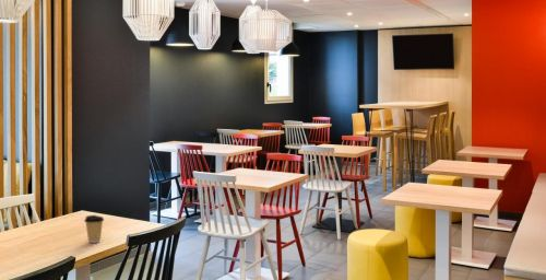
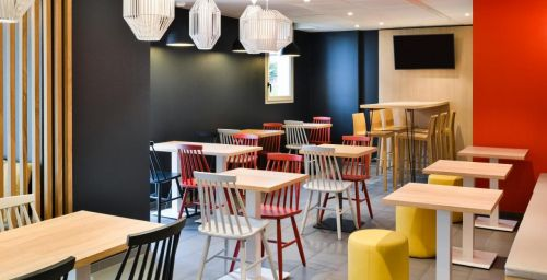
- coffee cup (94, 229)
